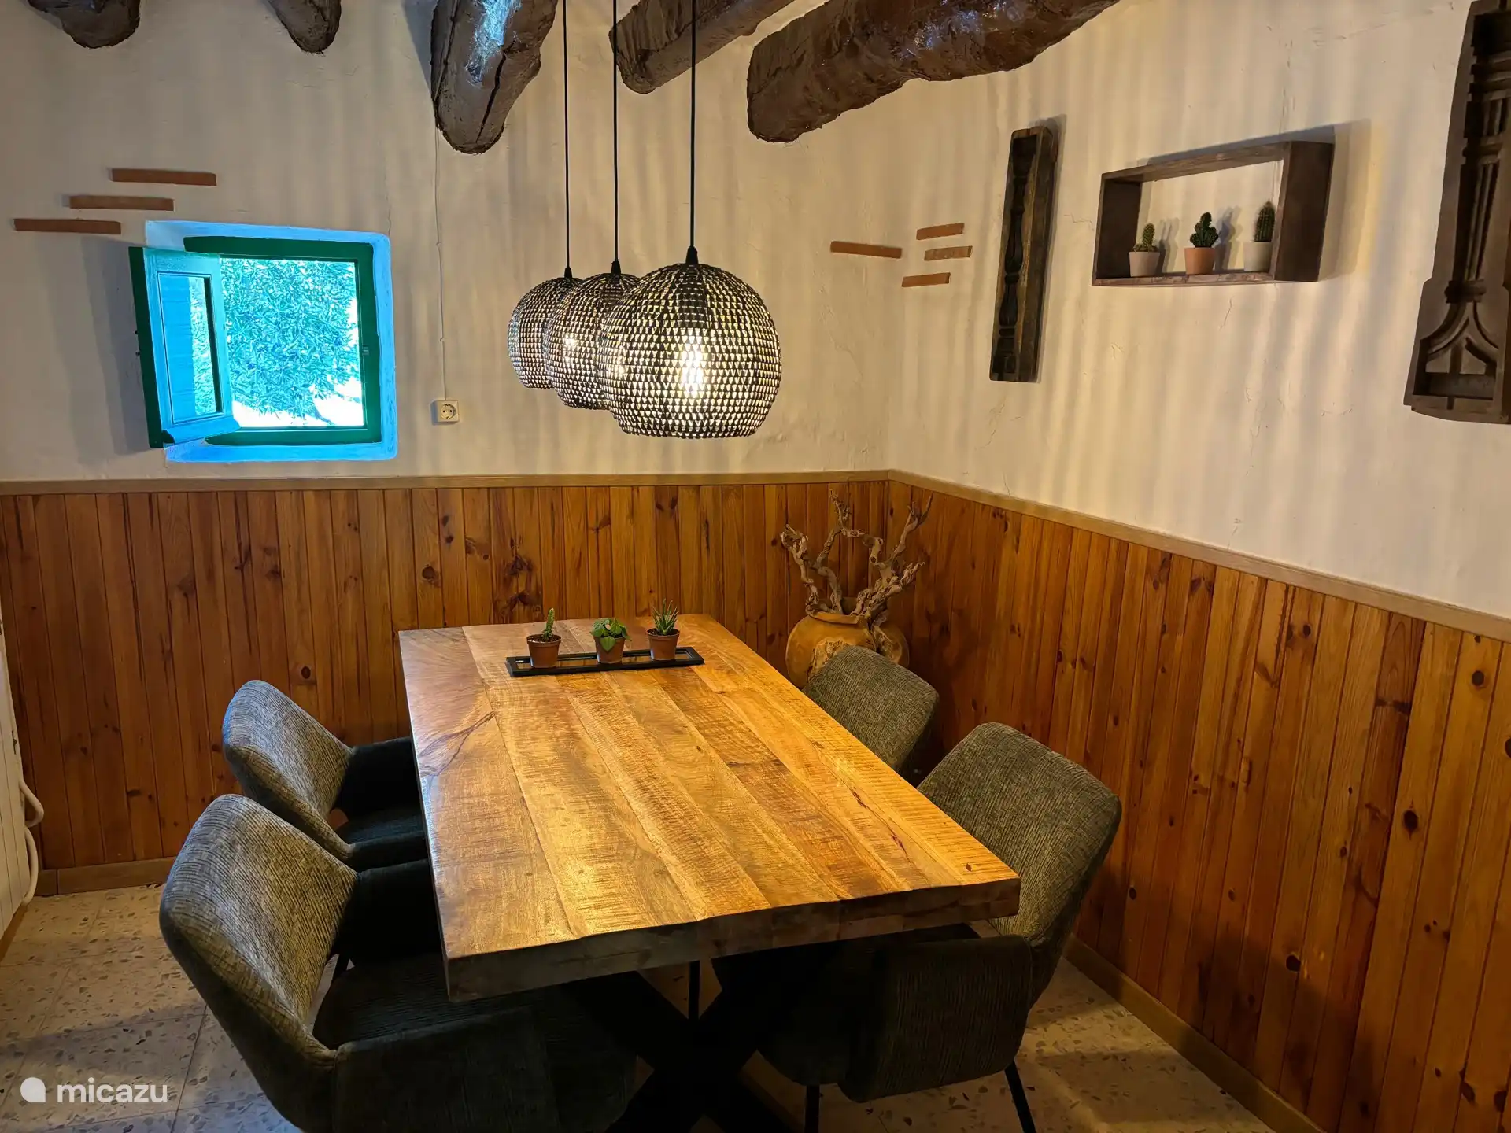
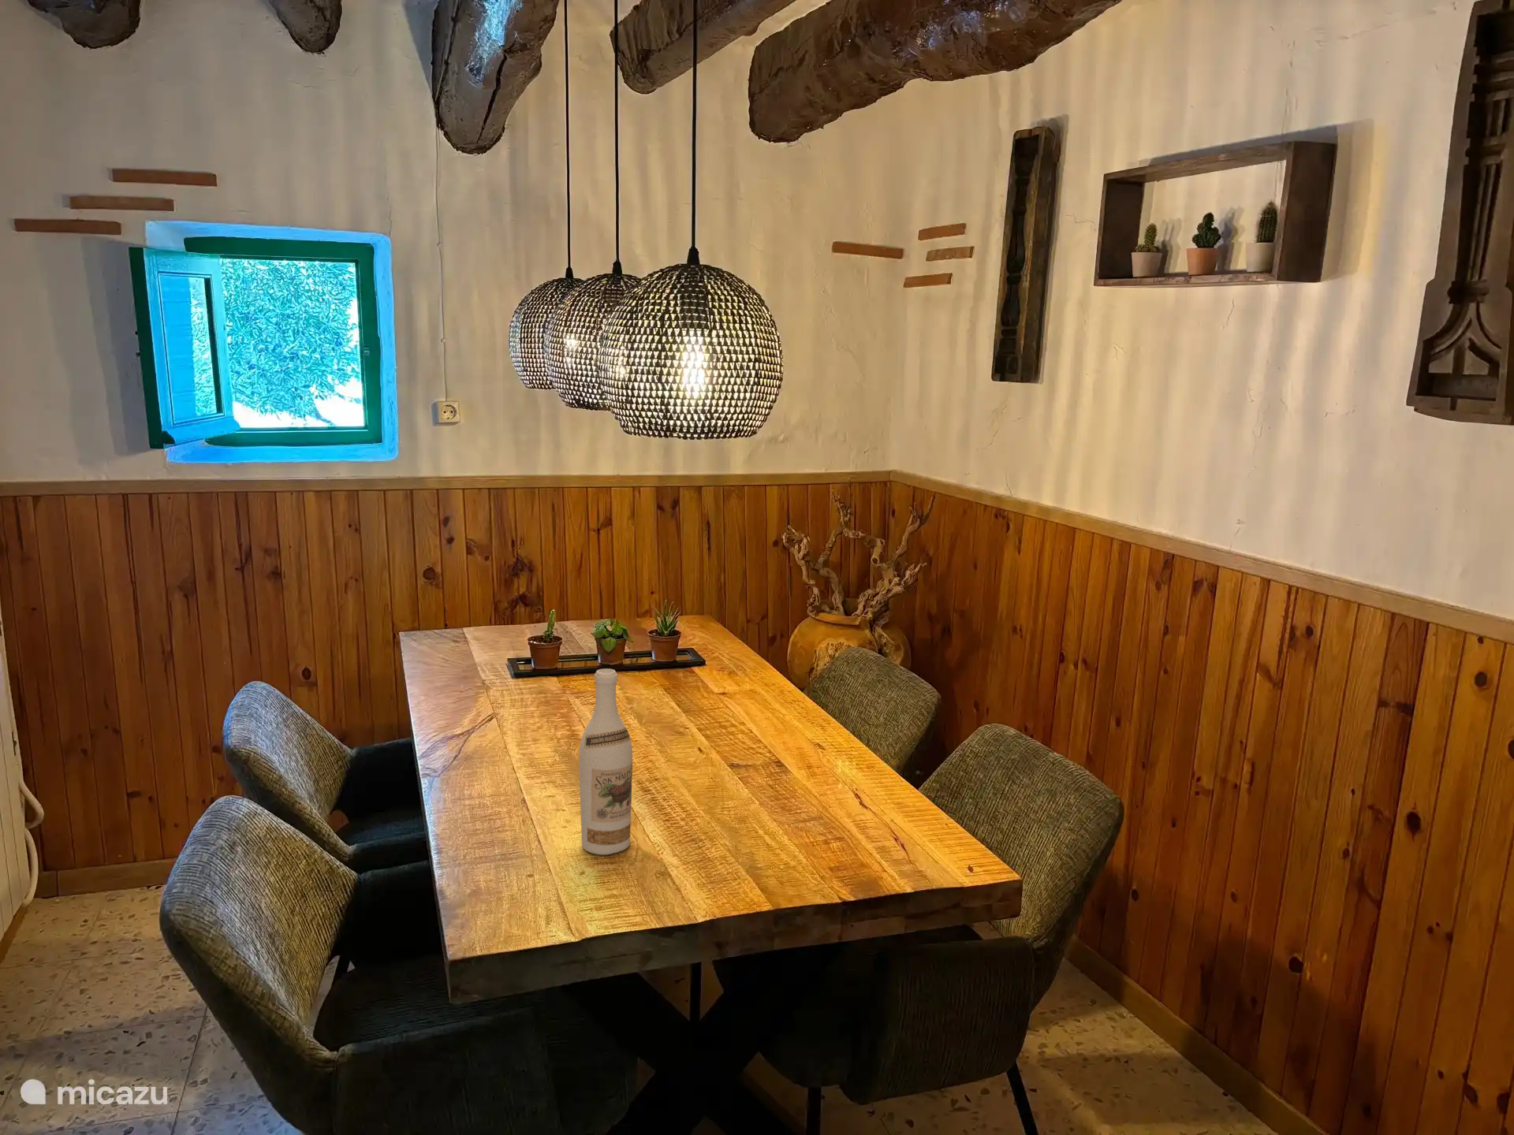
+ wine bottle (606, 759)
